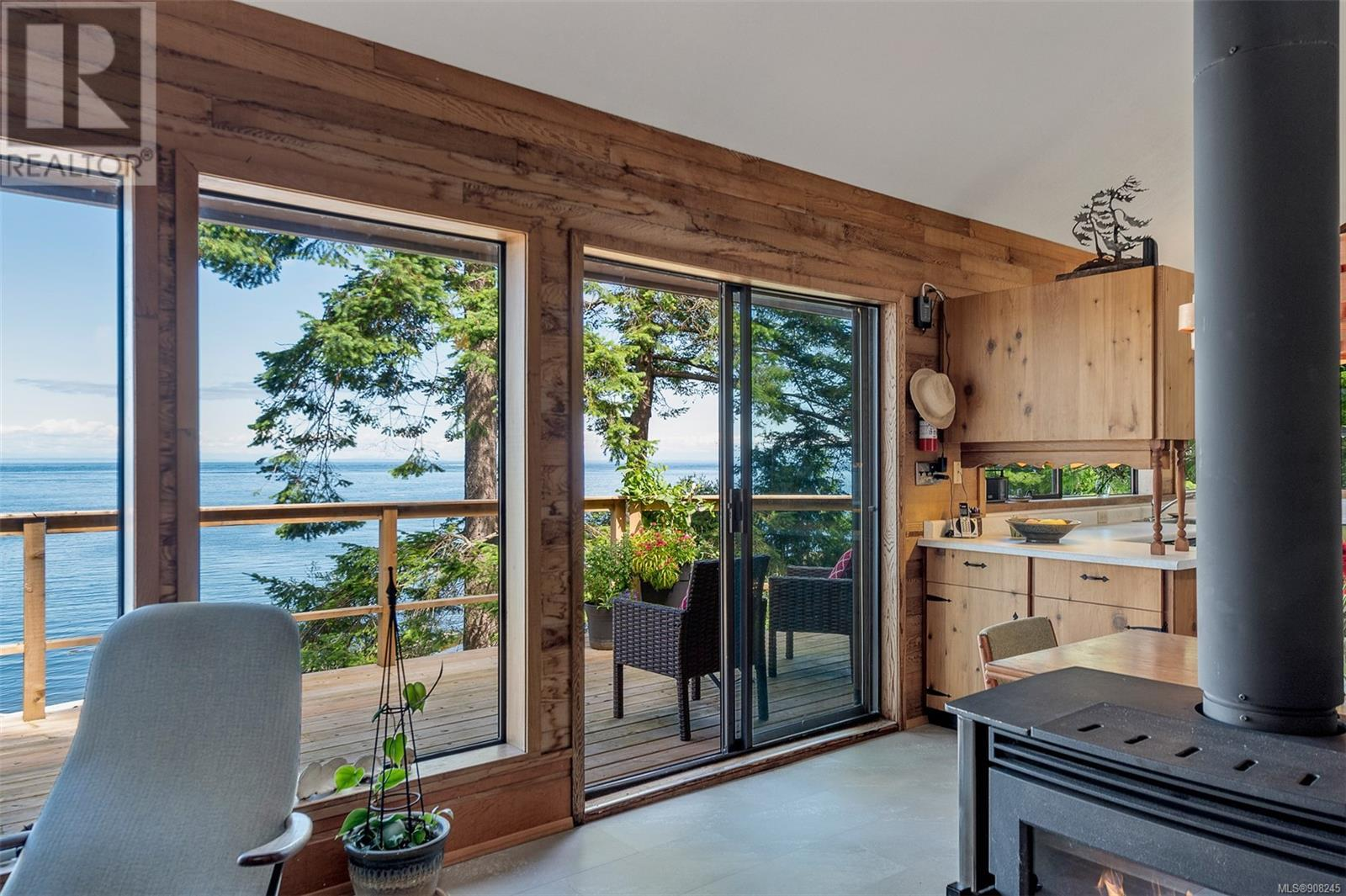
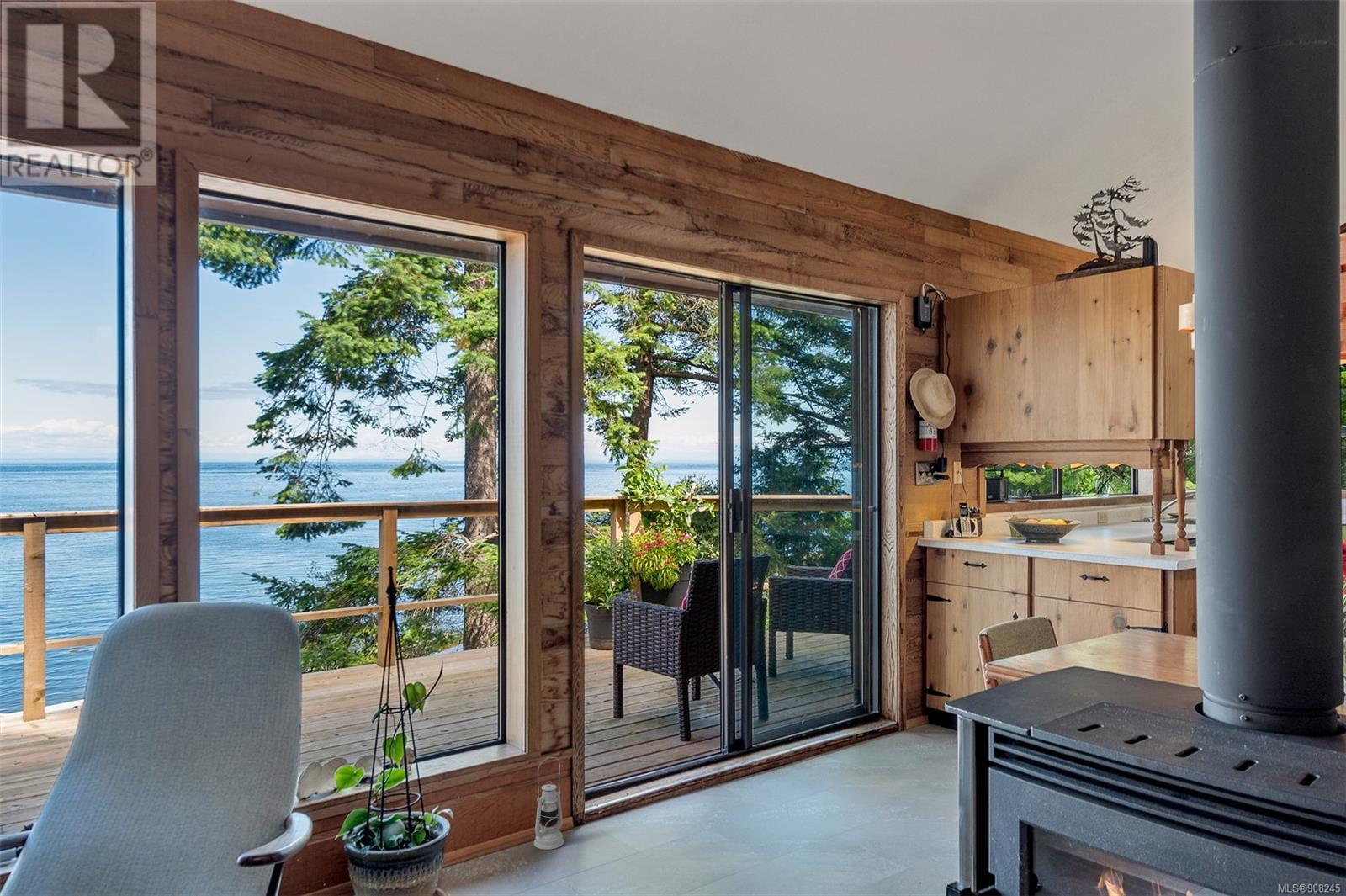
+ lantern (548, 799)
